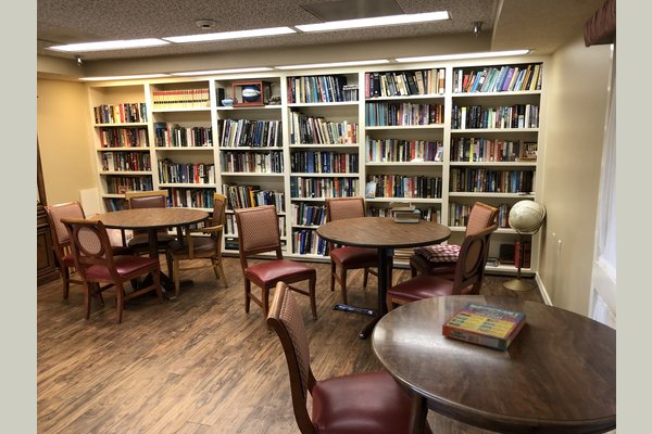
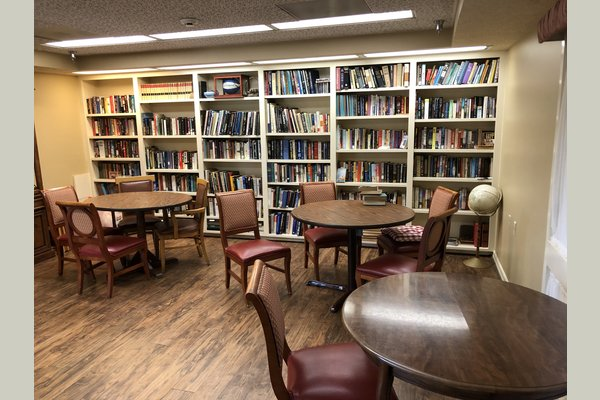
- game compilation box (485, 323)
